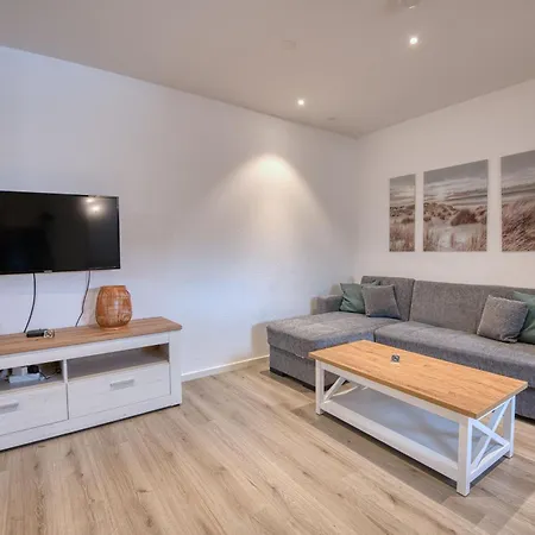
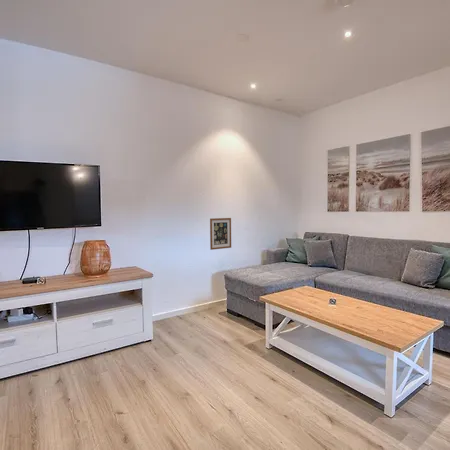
+ wall art (220, 233)
